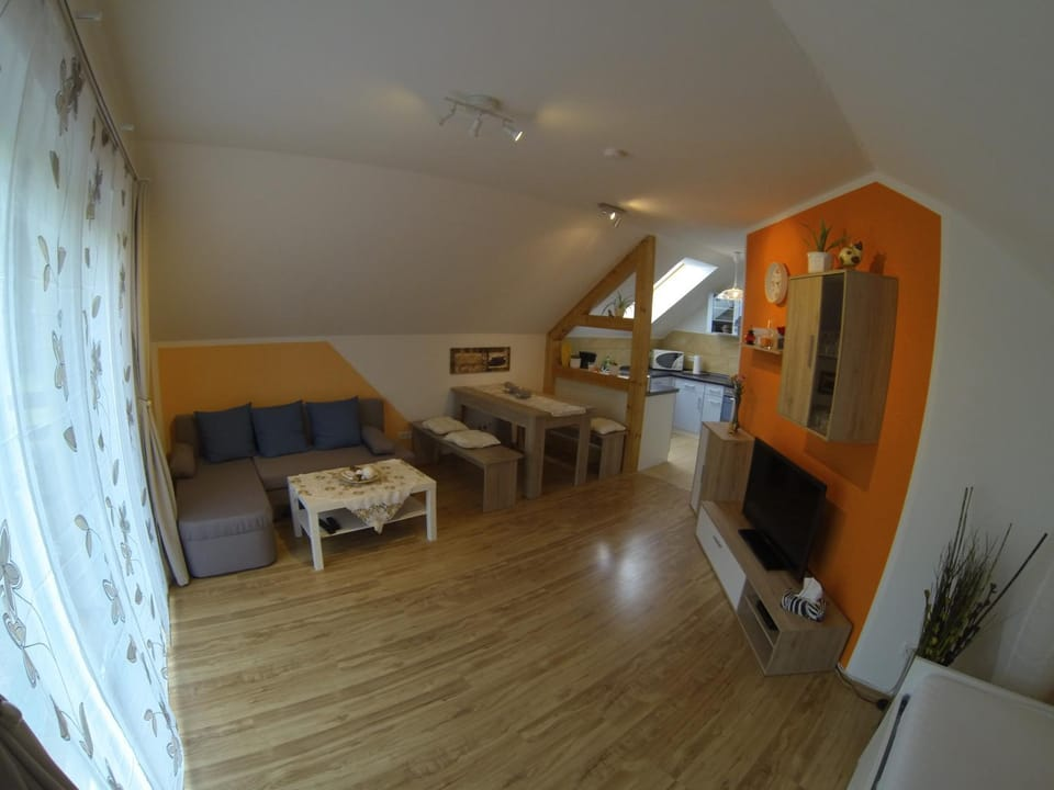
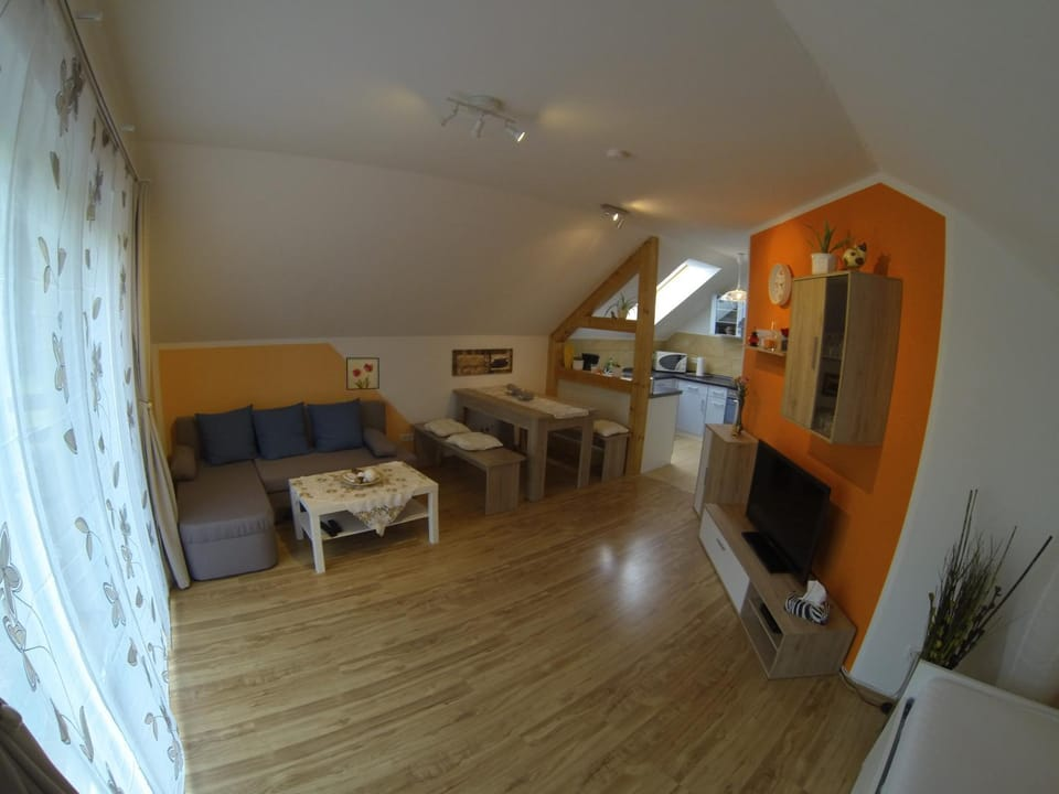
+ wall art (362, 373)
